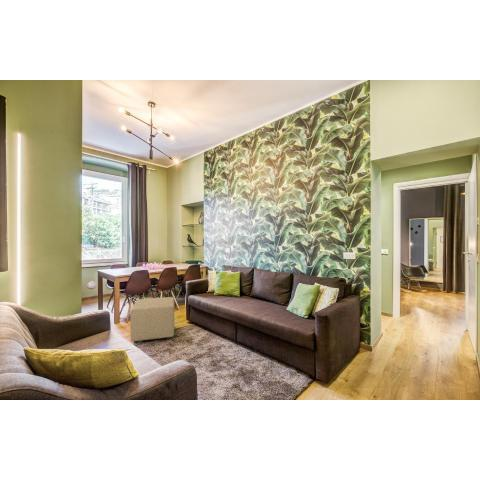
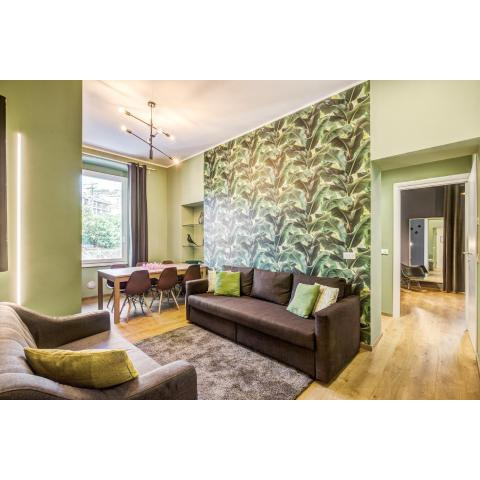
- ottoman (154, 318)
